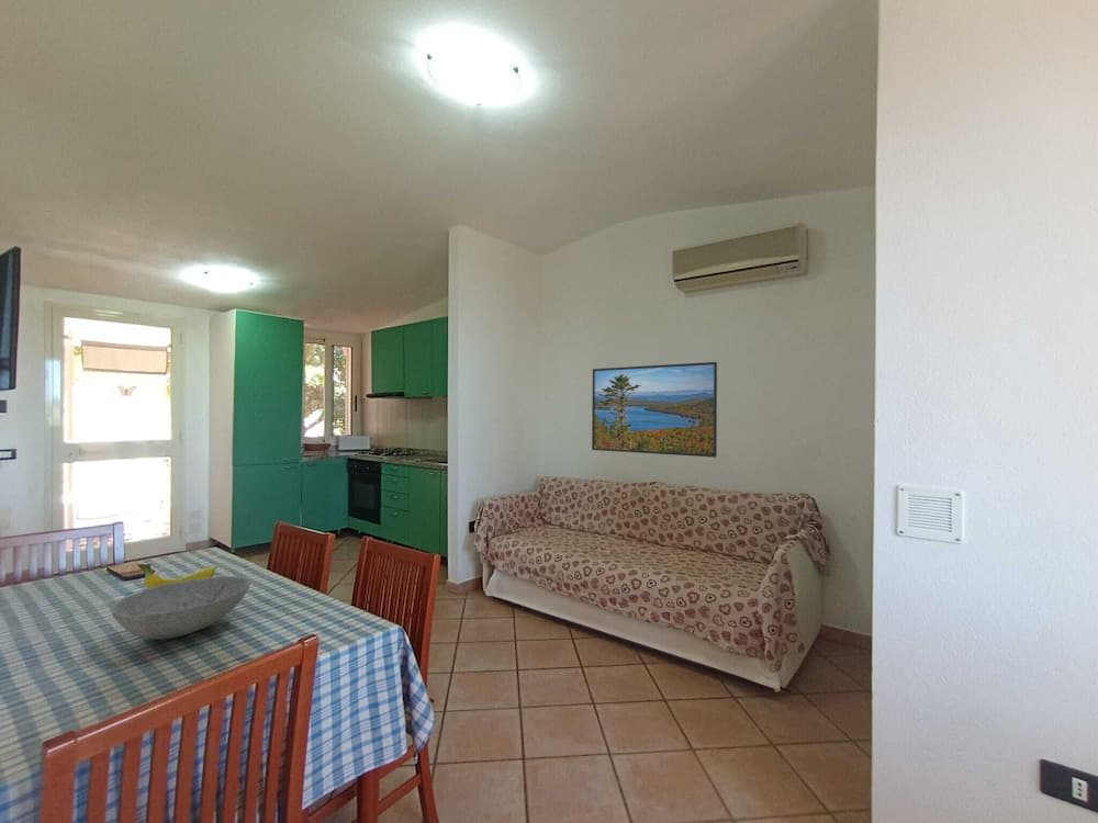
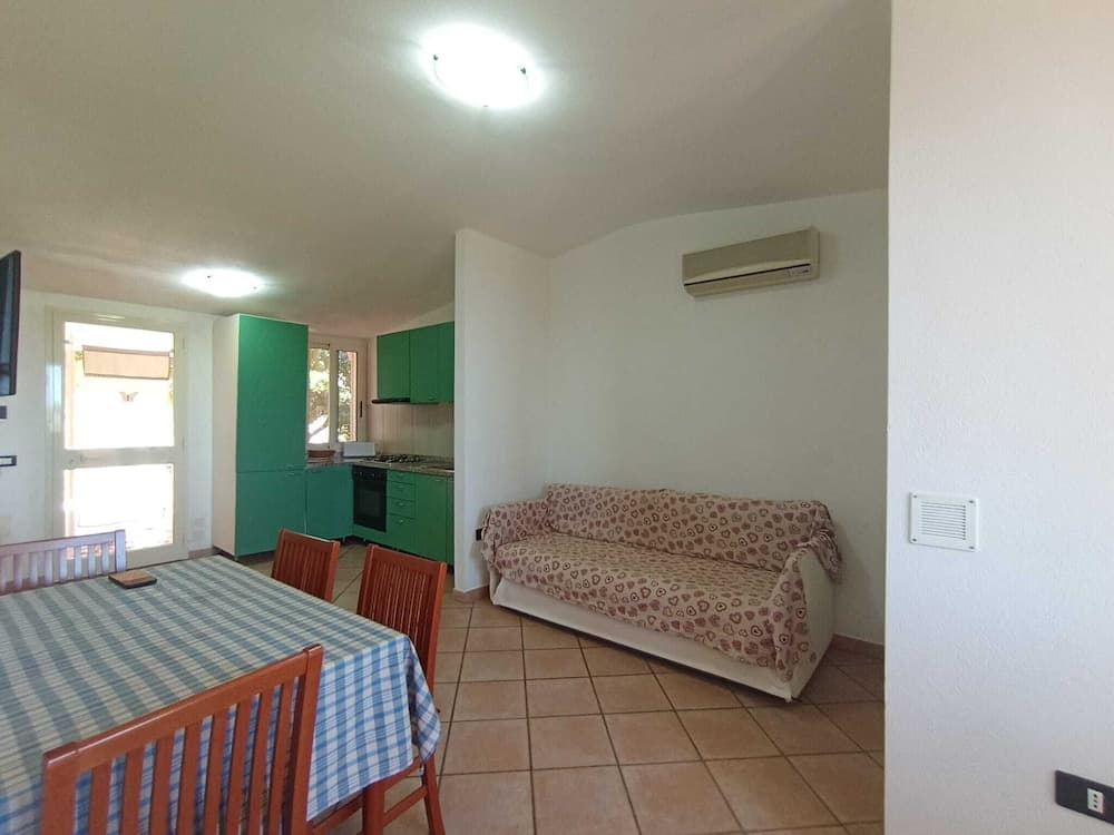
- bowl (186, 610)
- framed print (649, 409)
- fruit (179, 577)
